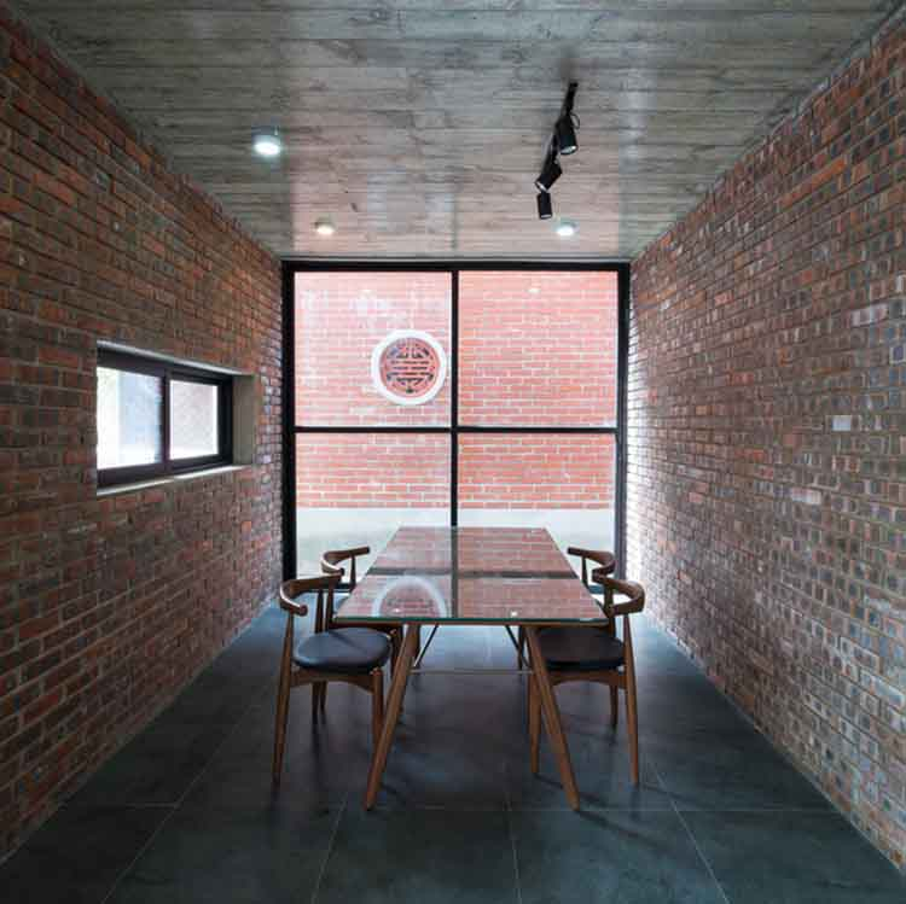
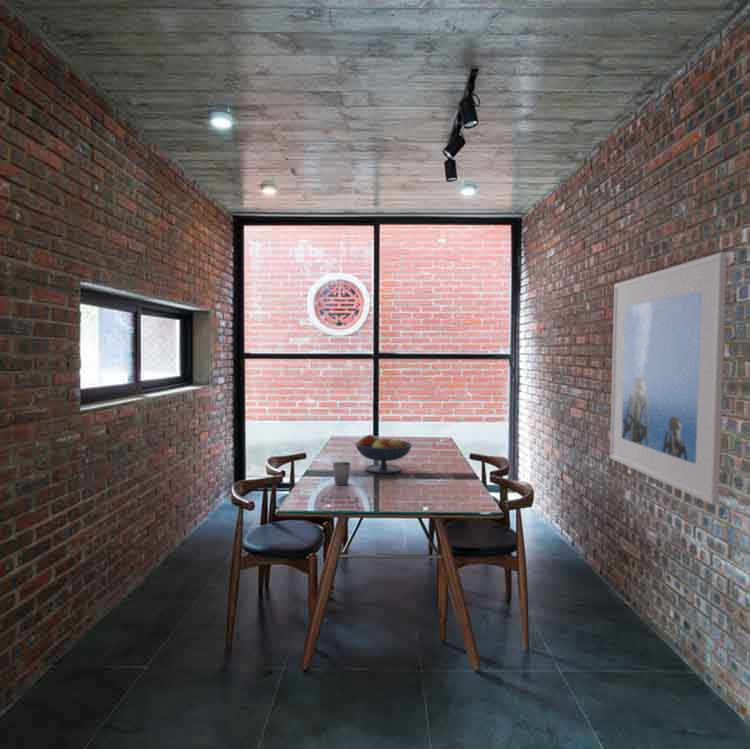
+ fruit bowl (383, 451)
+ cup (342, 472)
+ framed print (657, 375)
